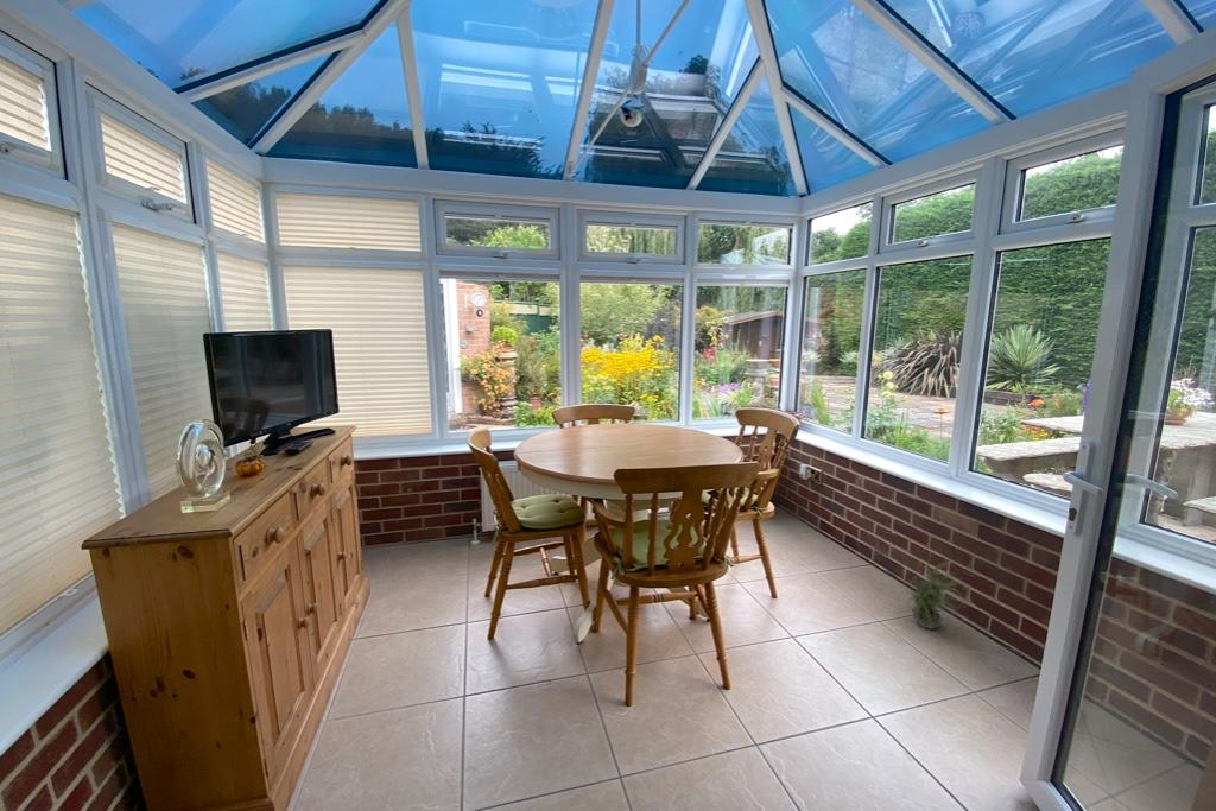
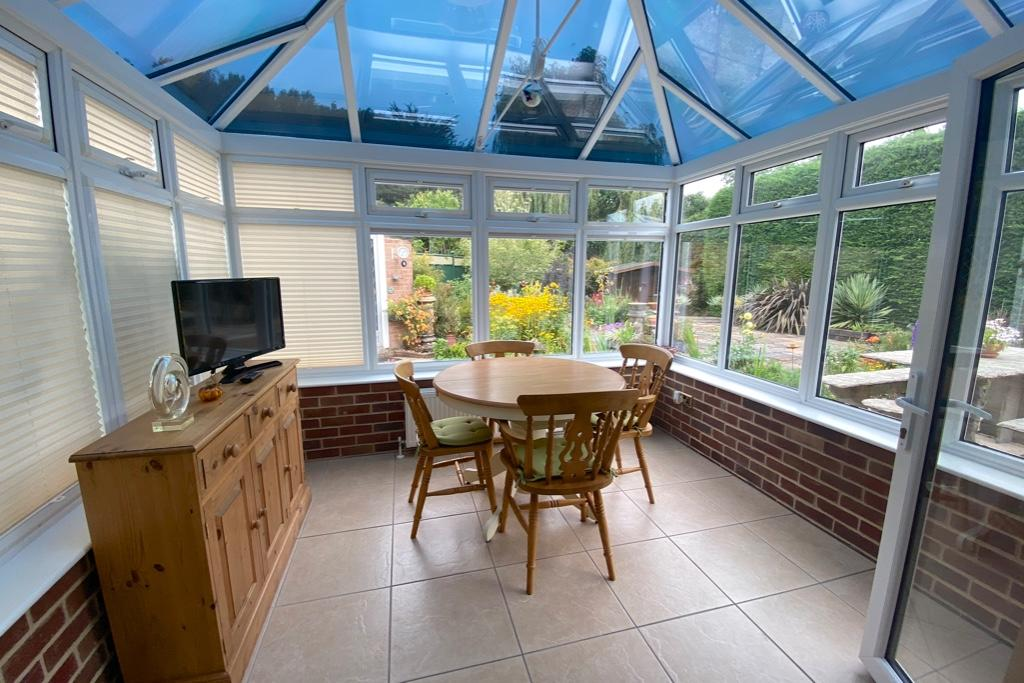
- potted plant (935, 594)
